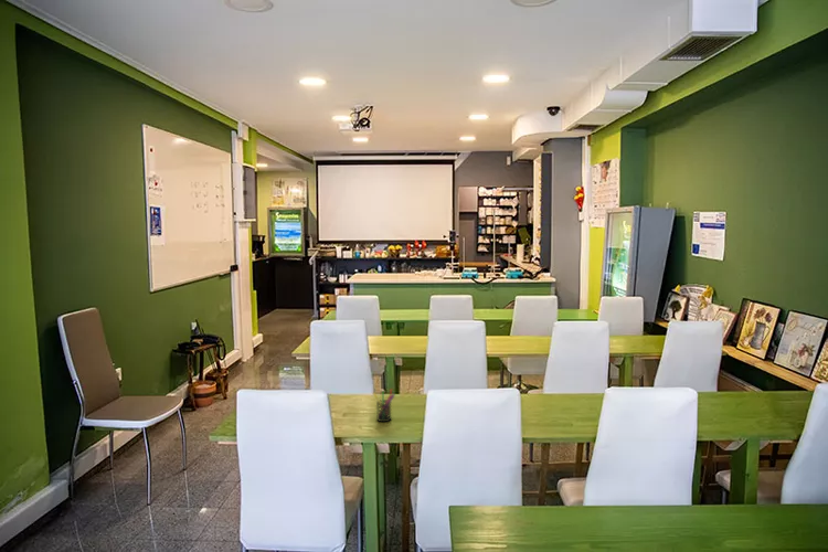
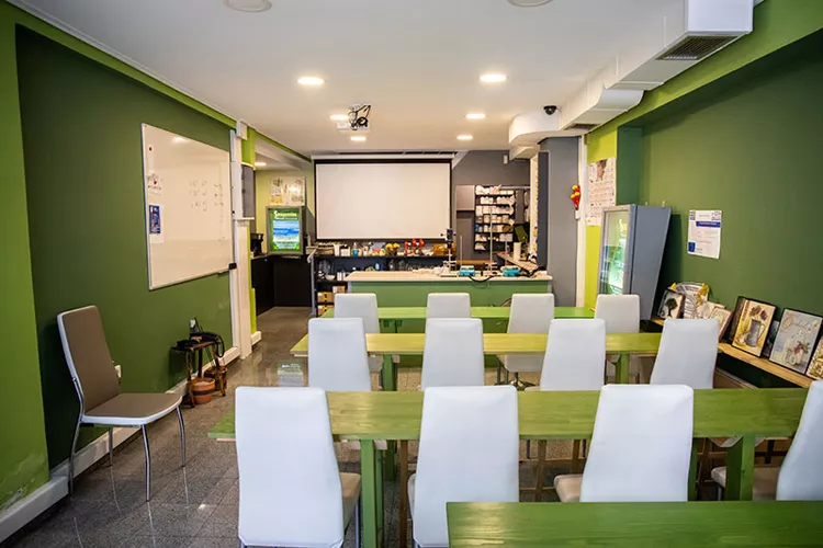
- pen holder (384, 404)
